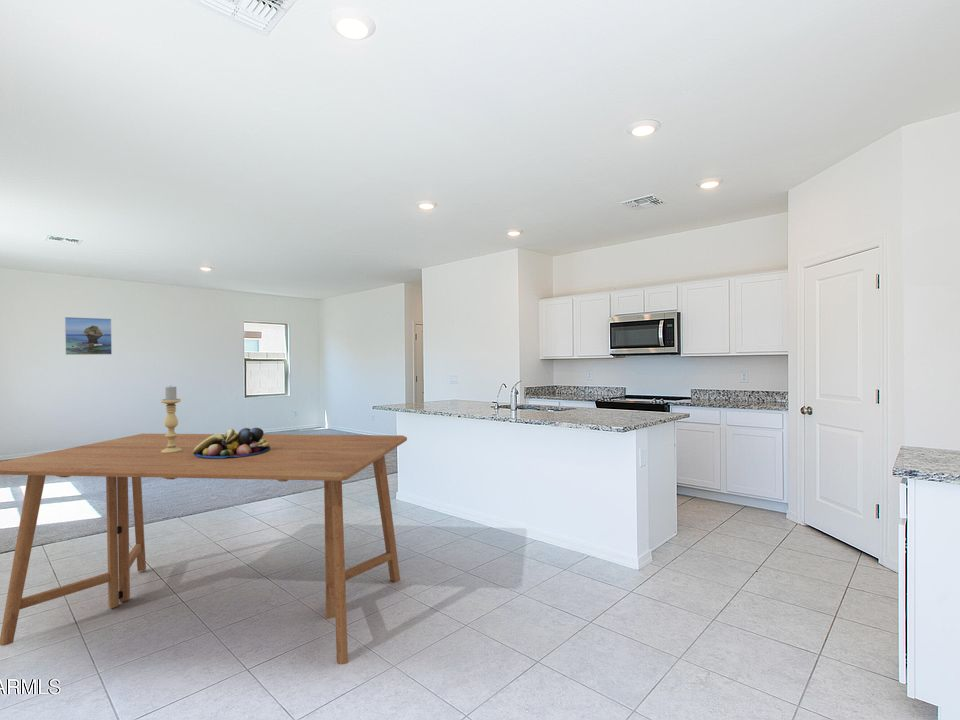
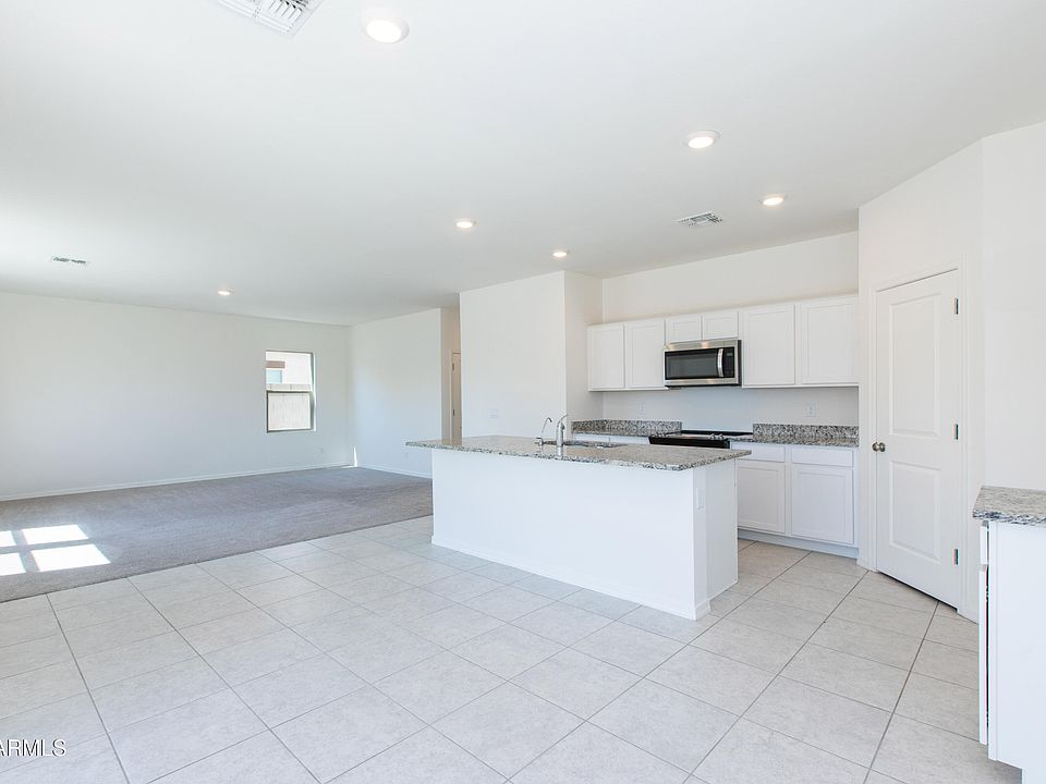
- fruit bowl (233, 439)
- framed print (88, 336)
- dining table (222, 478)
- candle holder (171, 418)
